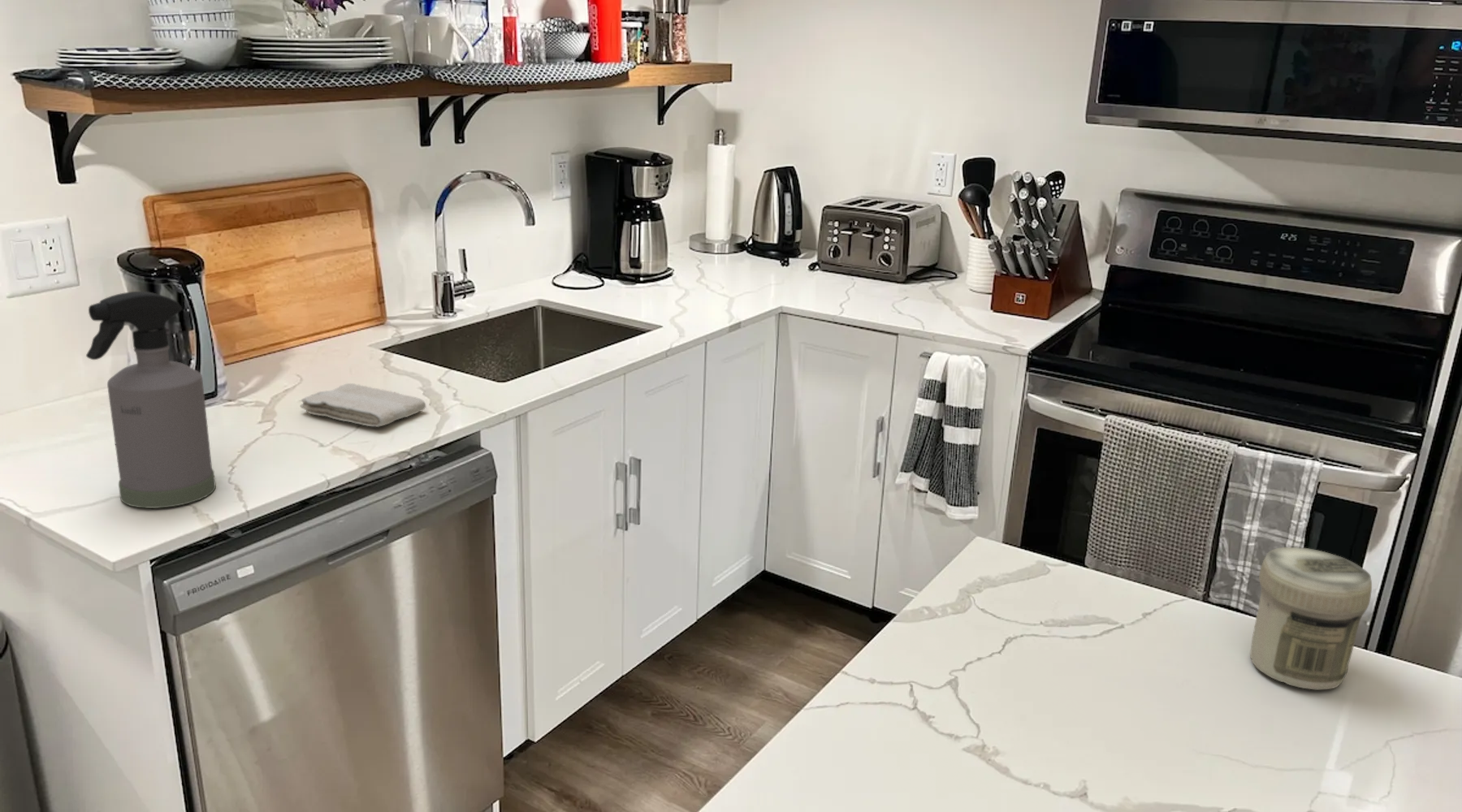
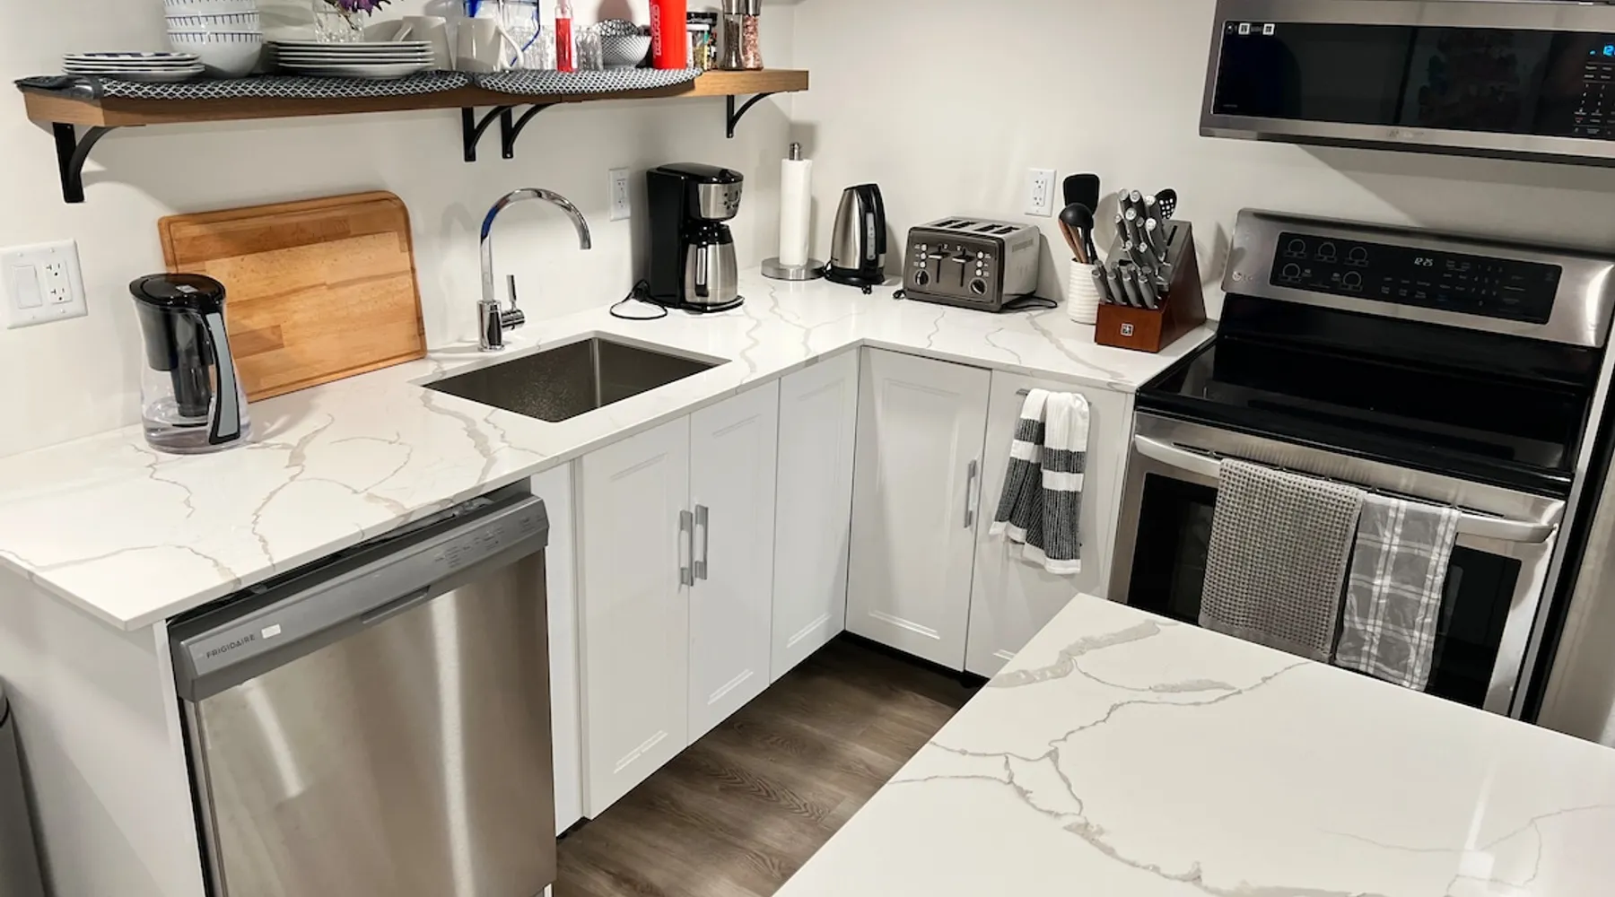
- washcloth (362, 403)
- spray bottle (149, 395)
- jar (1306, 617)
